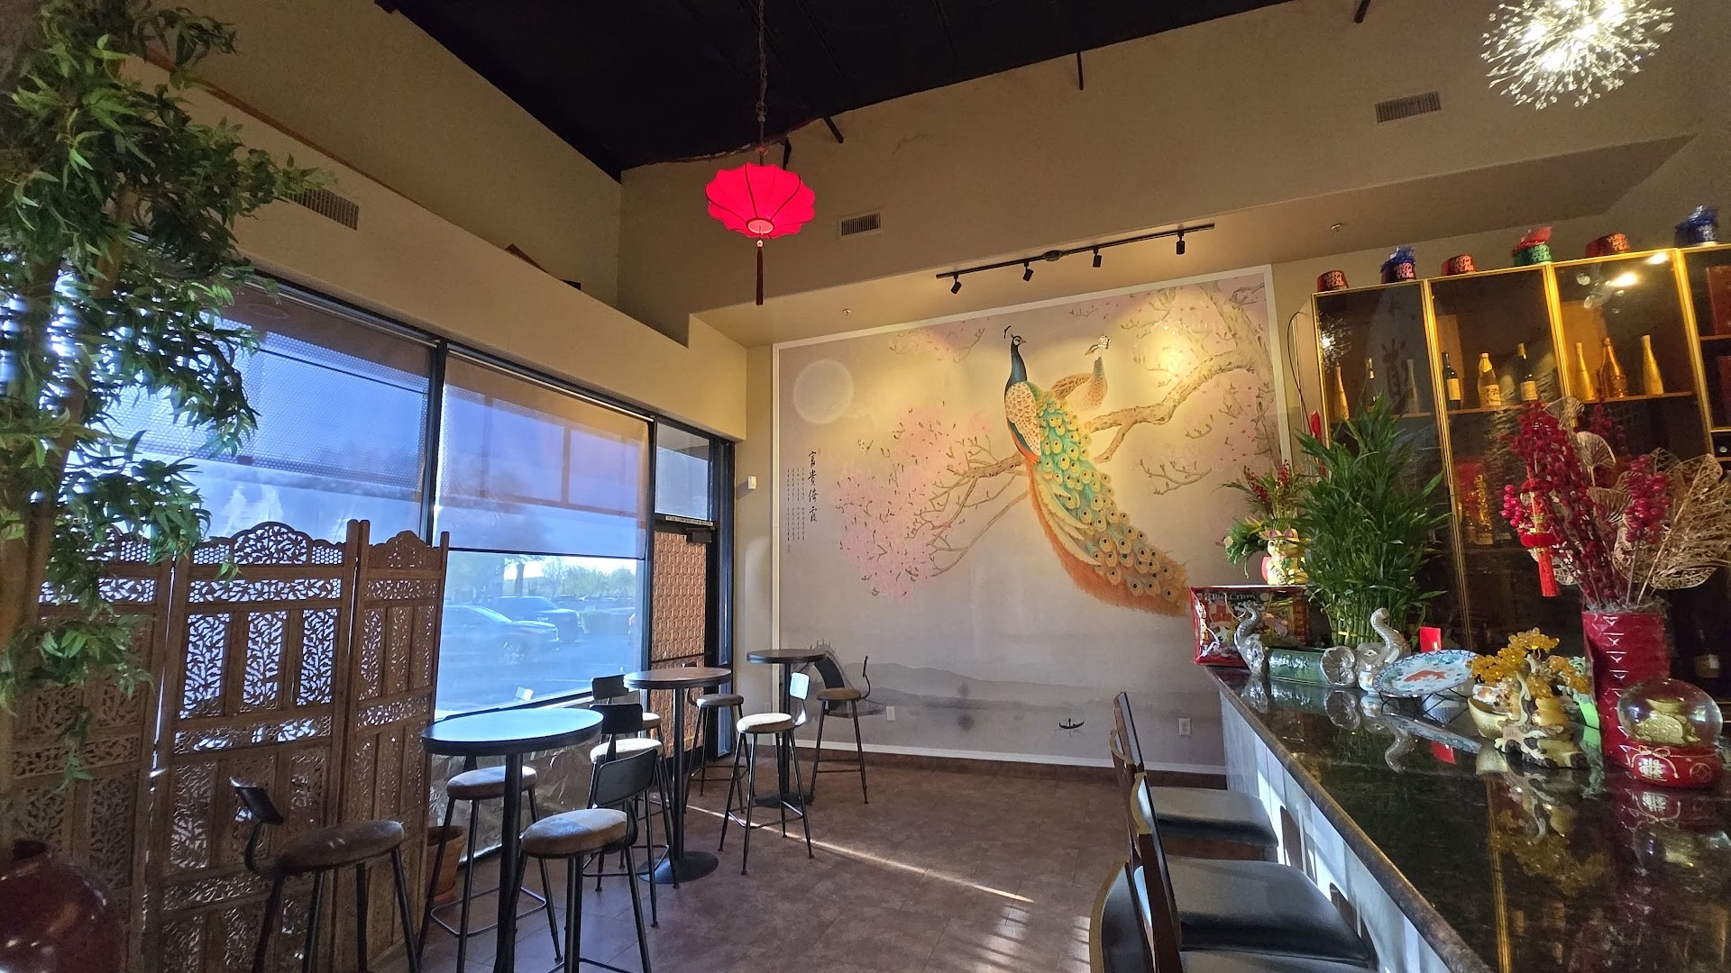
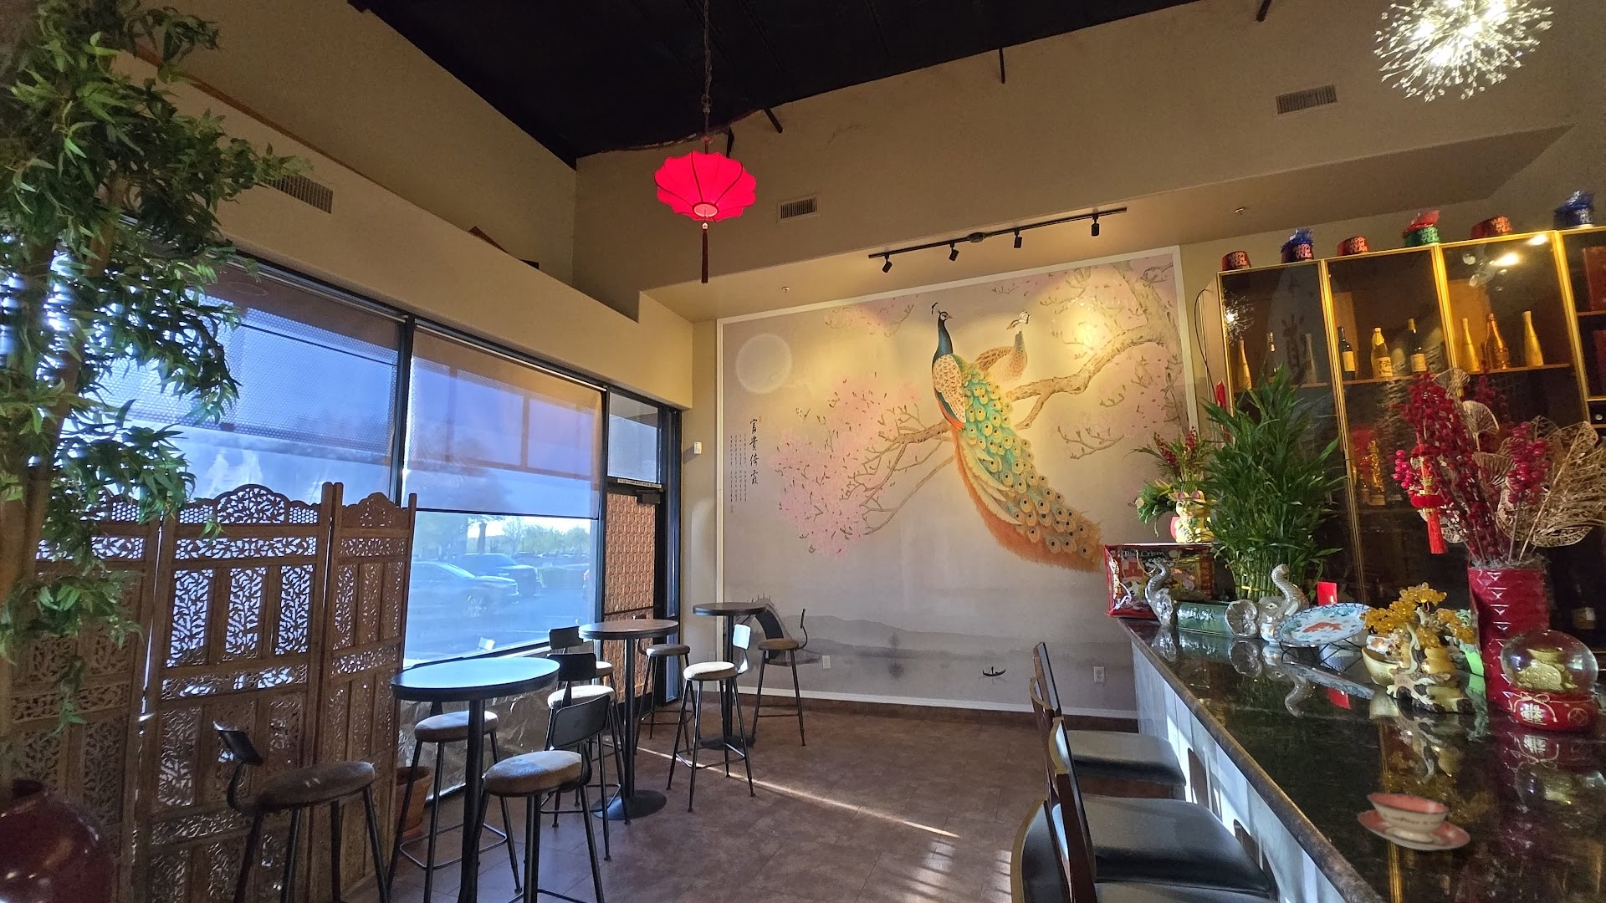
+ teacup (1411, 820)
